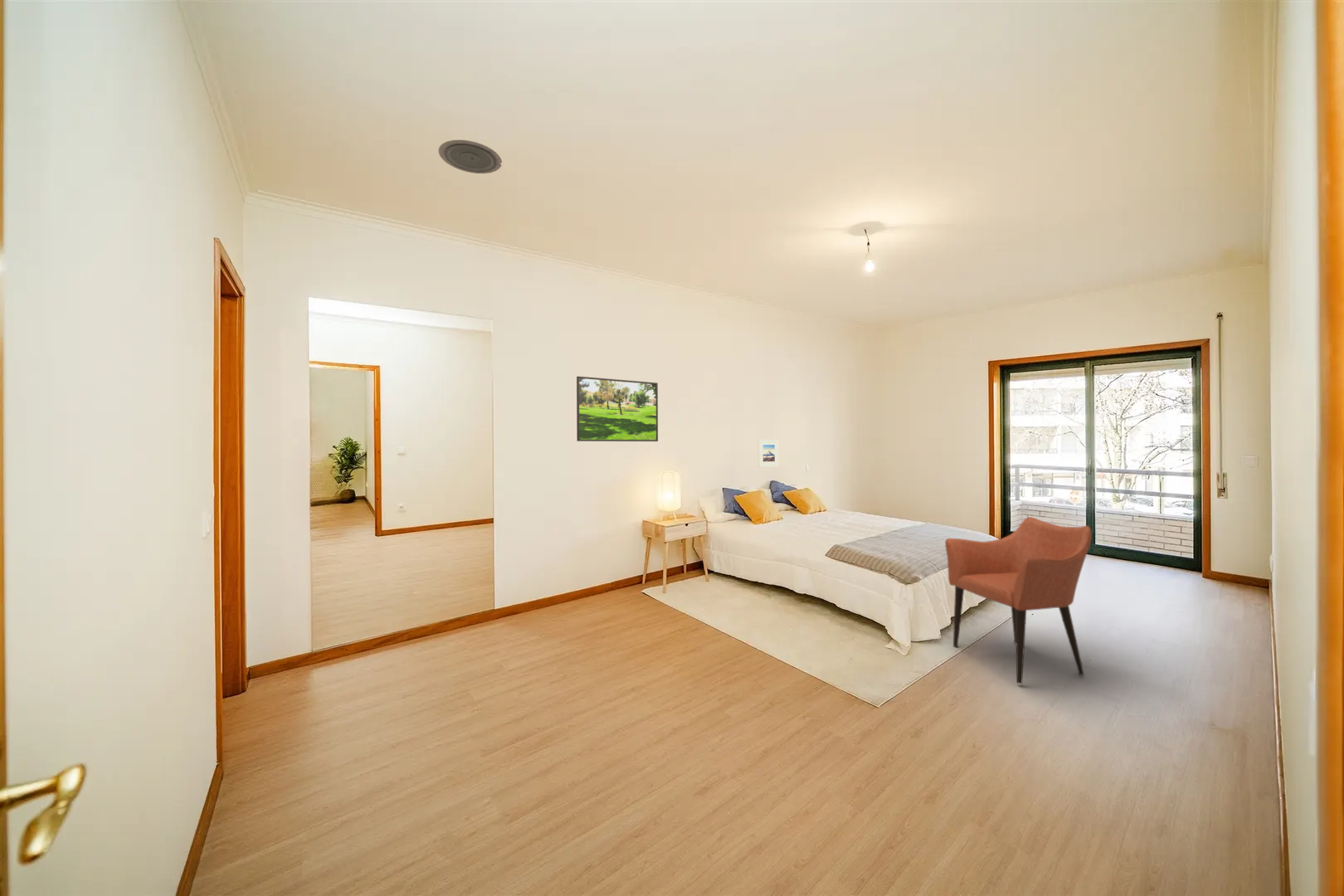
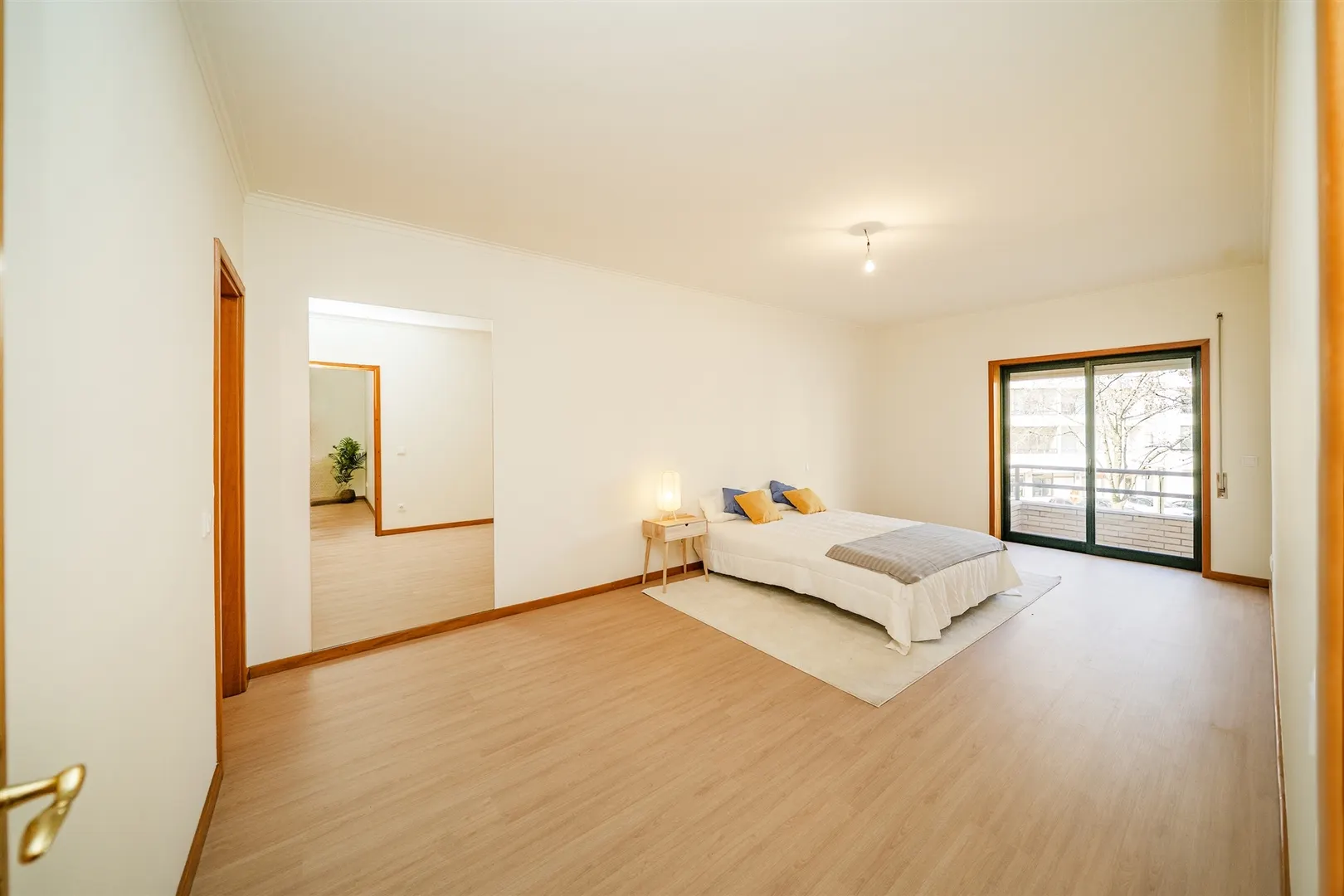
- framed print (768, 453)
- recessed light (470, 155)
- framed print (619, 410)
- armchair (1023, 592)
